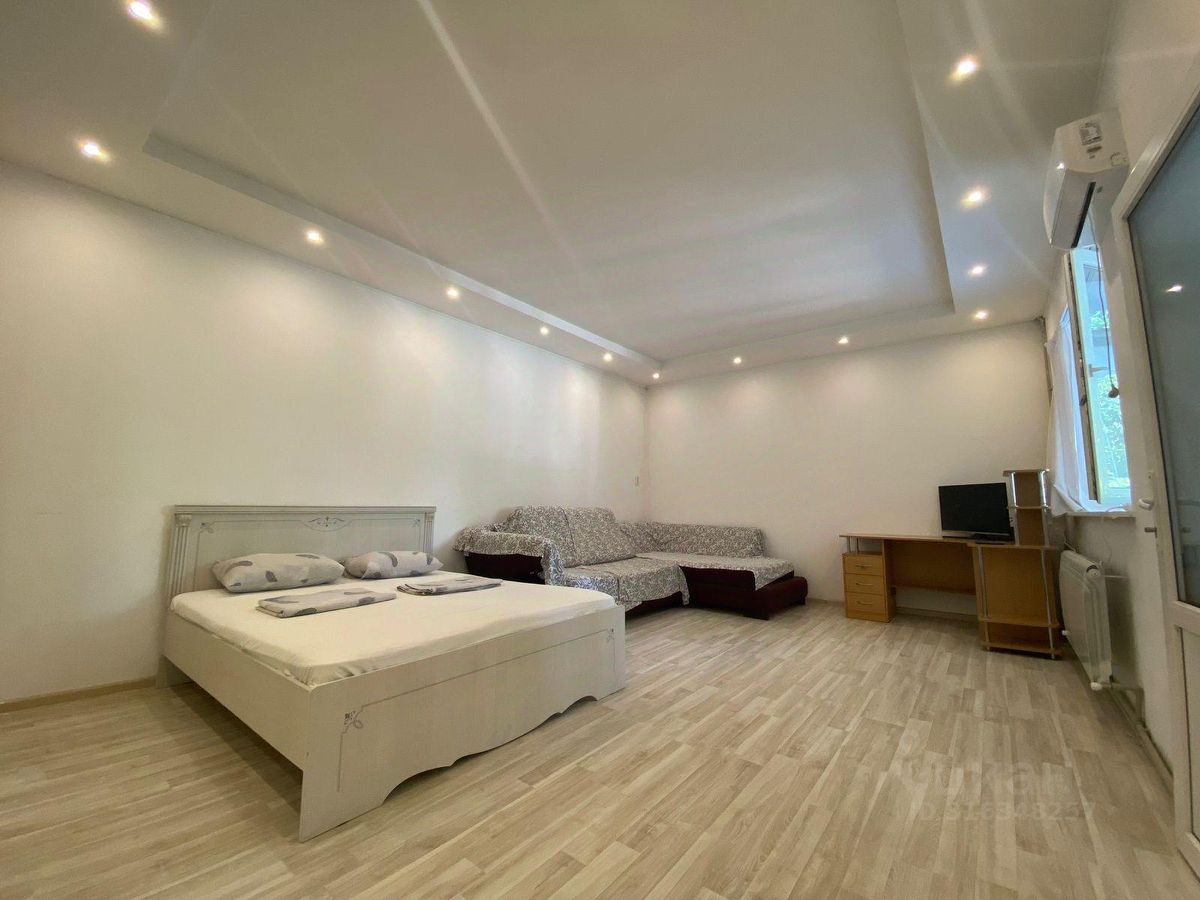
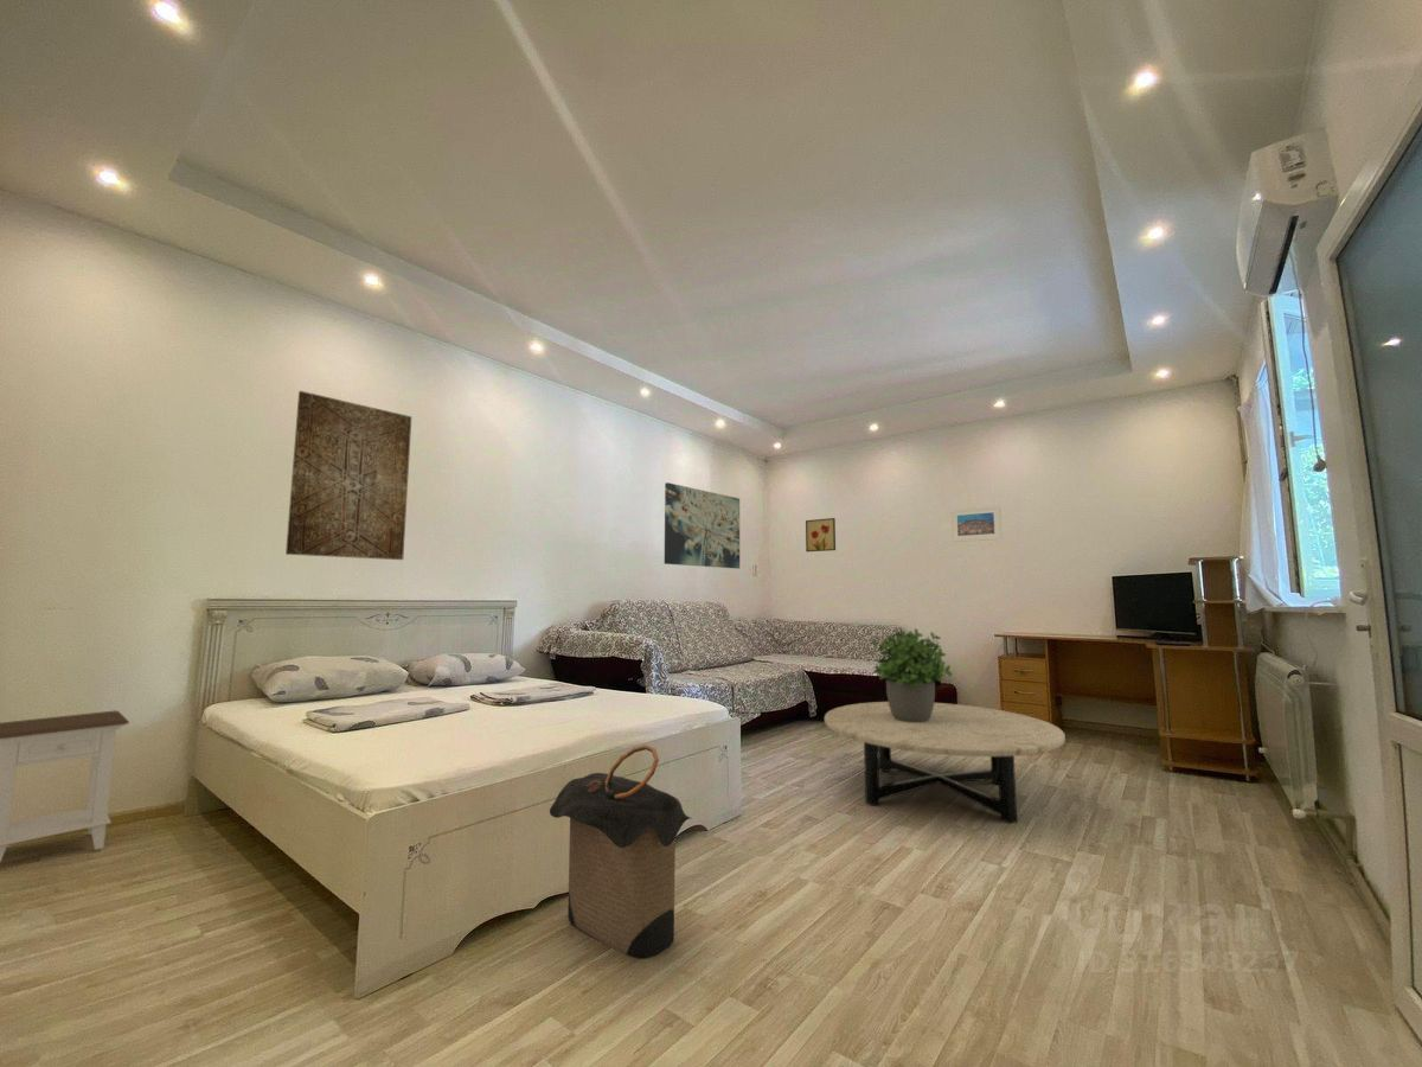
+ potted plant (911, 672)
+ laundry hamper (616, 836)
+ wall art (353, 479)
+ wall art (820, 535)
+ nightstand (53, 761)
+ wall art (704, 528)
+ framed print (975, 524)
+ coffee table (937, 753)
